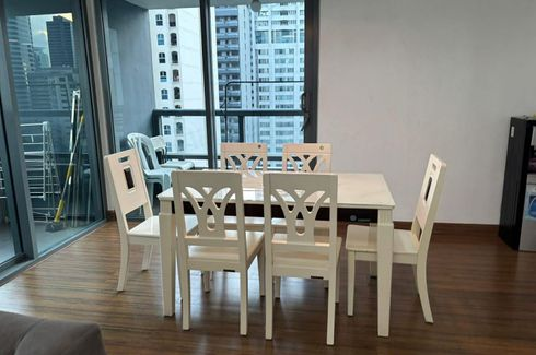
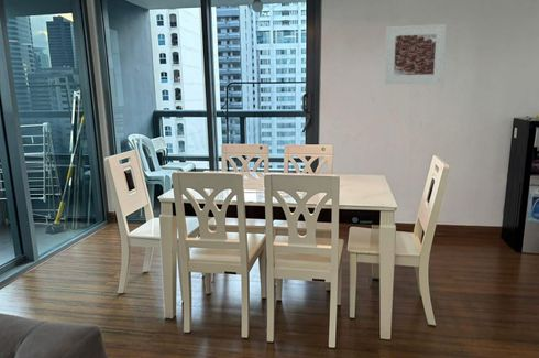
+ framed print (414, 55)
